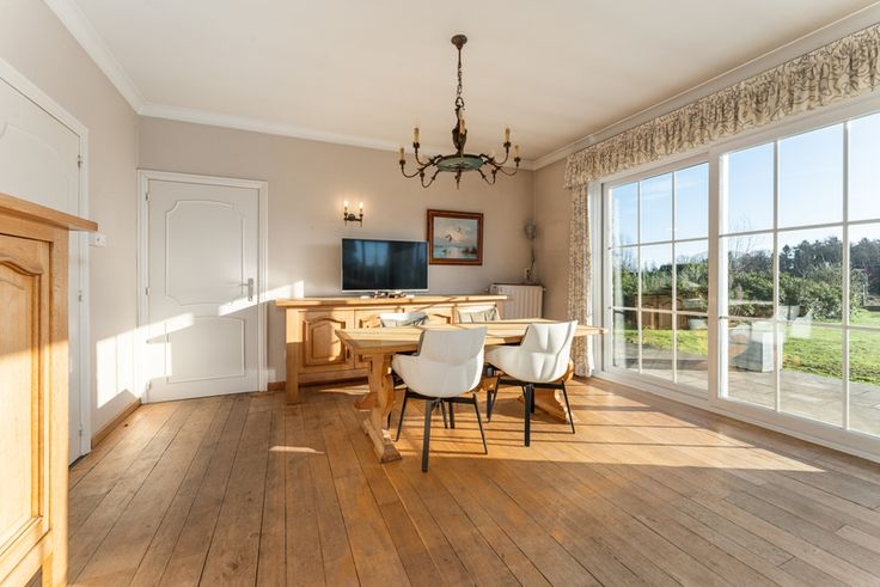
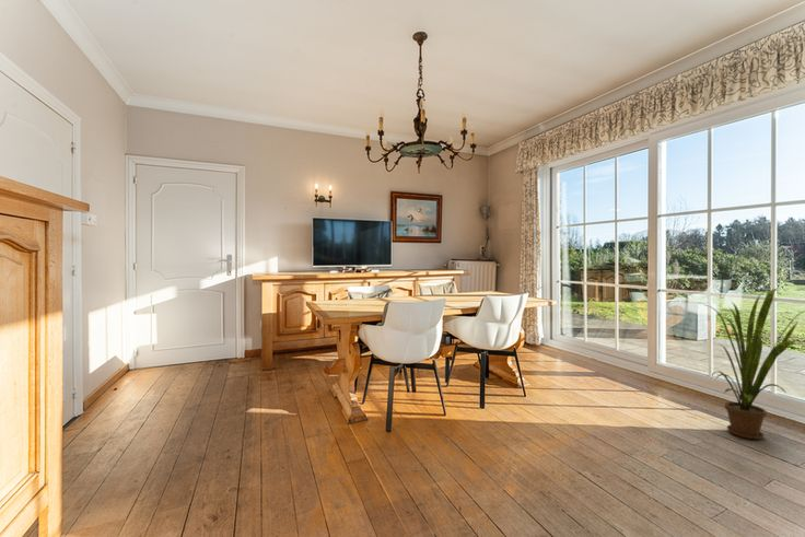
+ house plant (746, 360)
